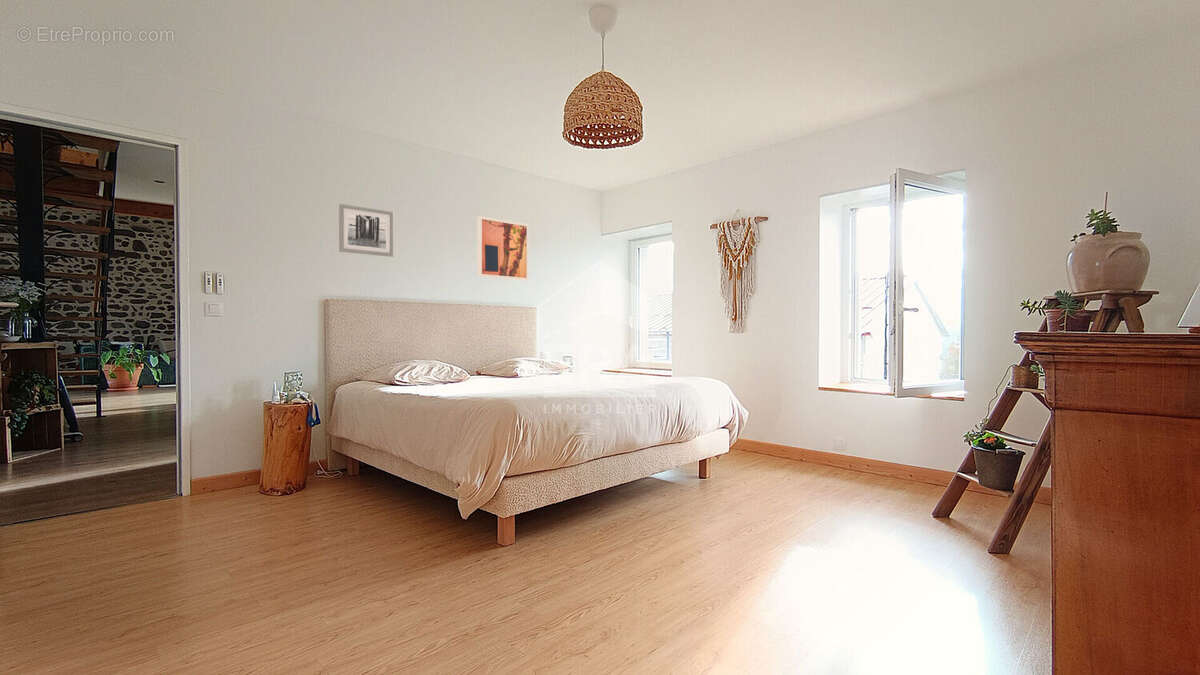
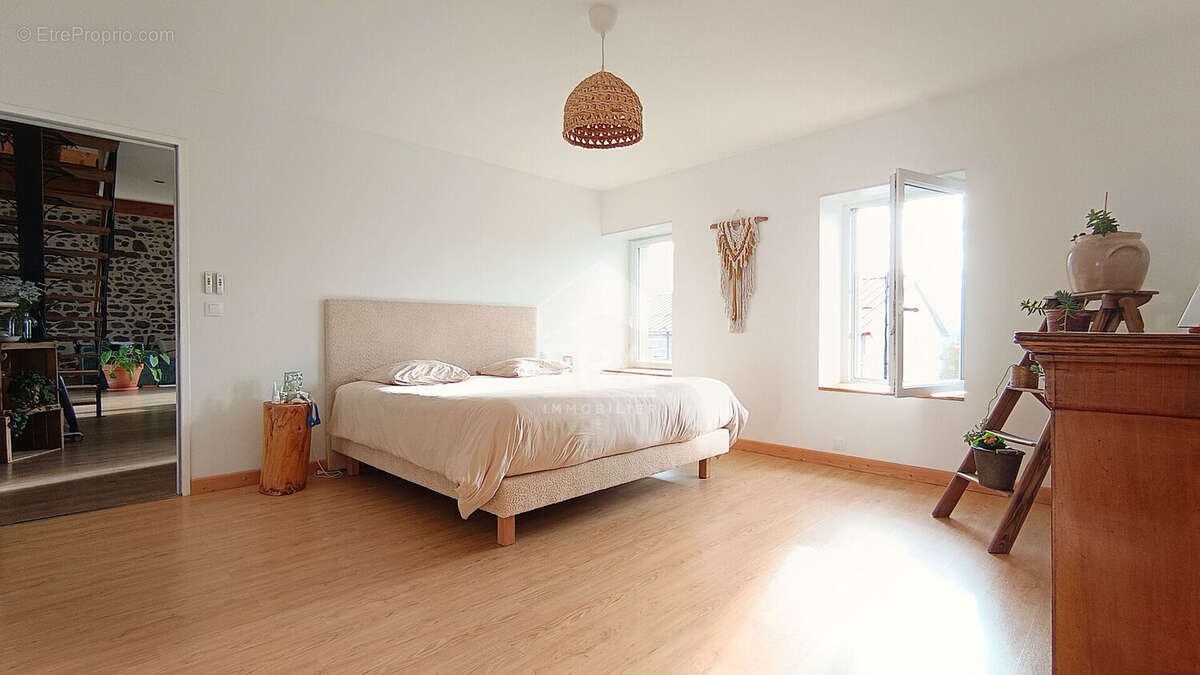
- wall art (367, 231)
- wall art (503, 249)
